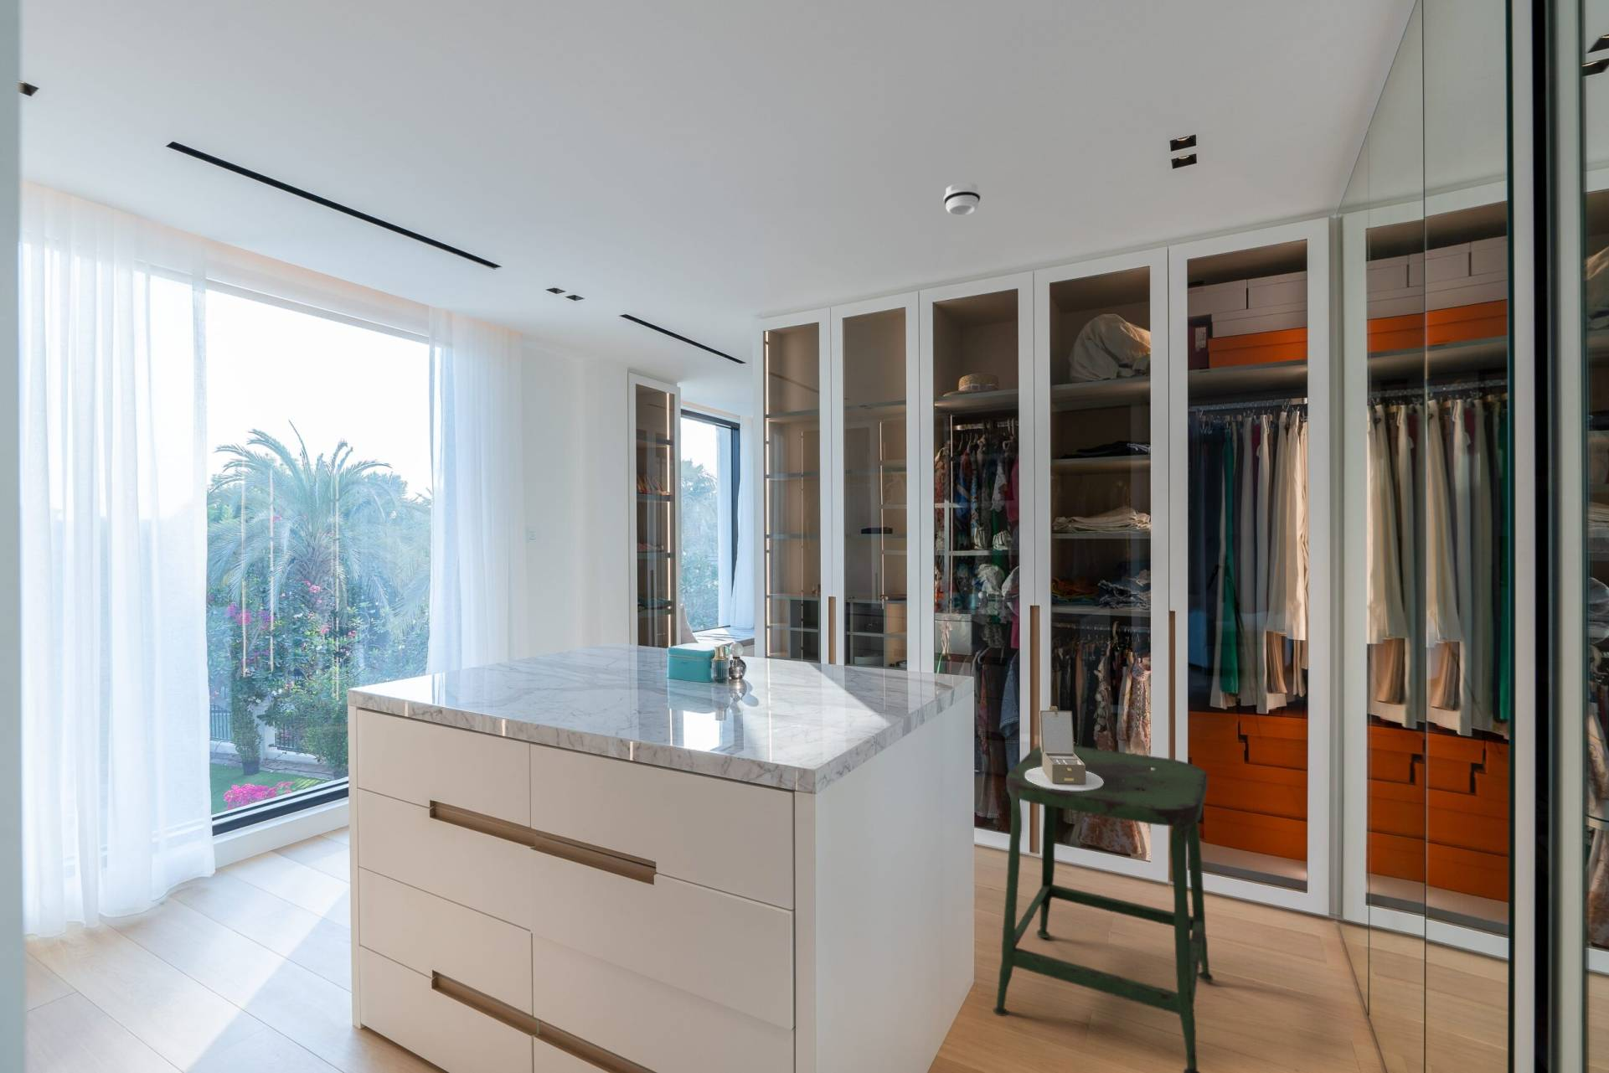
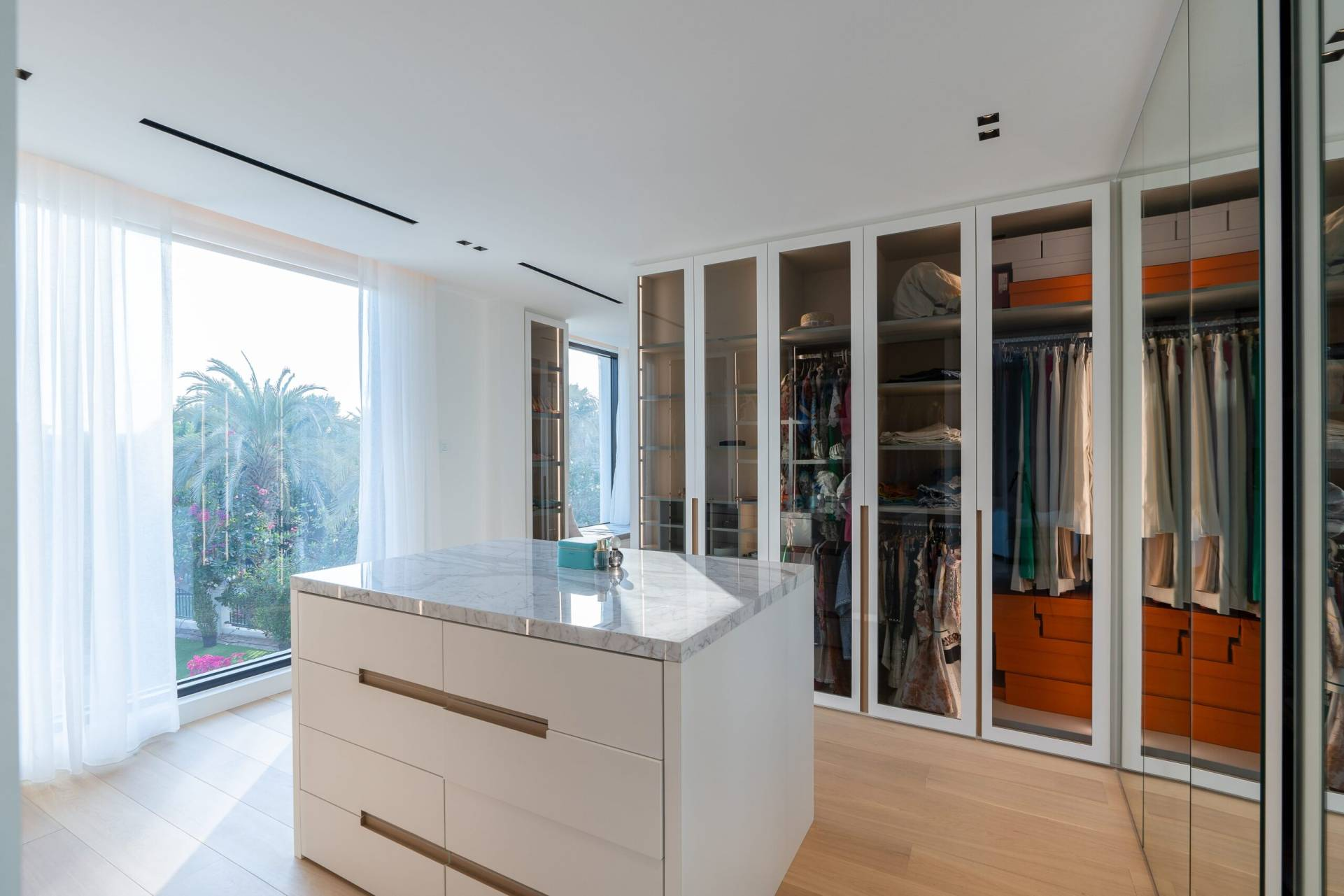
- smoke detector (961, 199)
- stool (1106, 896)
- jewelry box (1061, 745)
